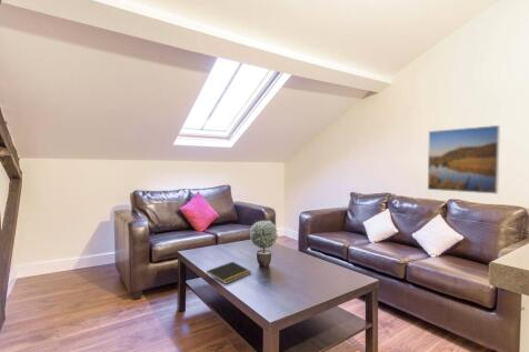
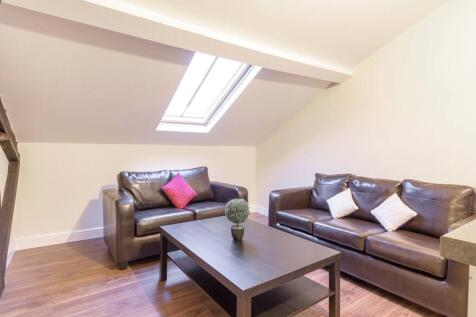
- notepad (229, 271)
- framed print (460, 160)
